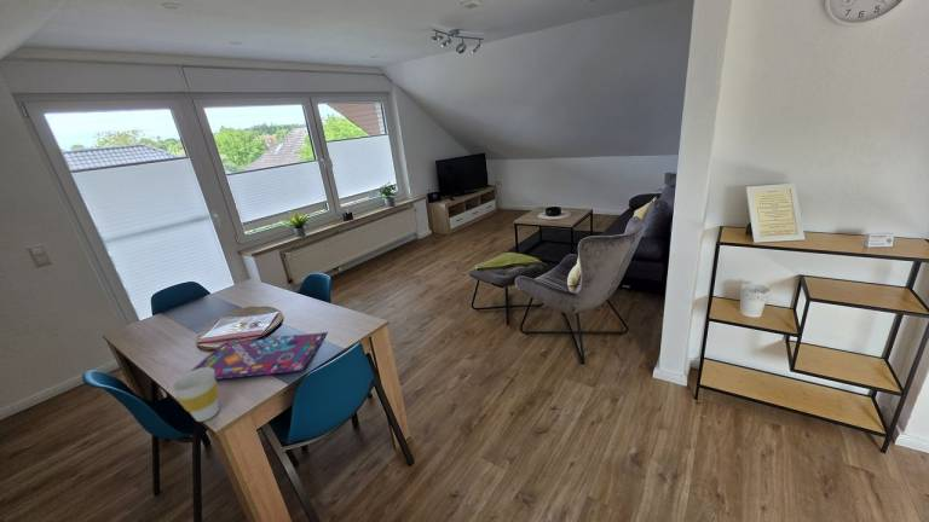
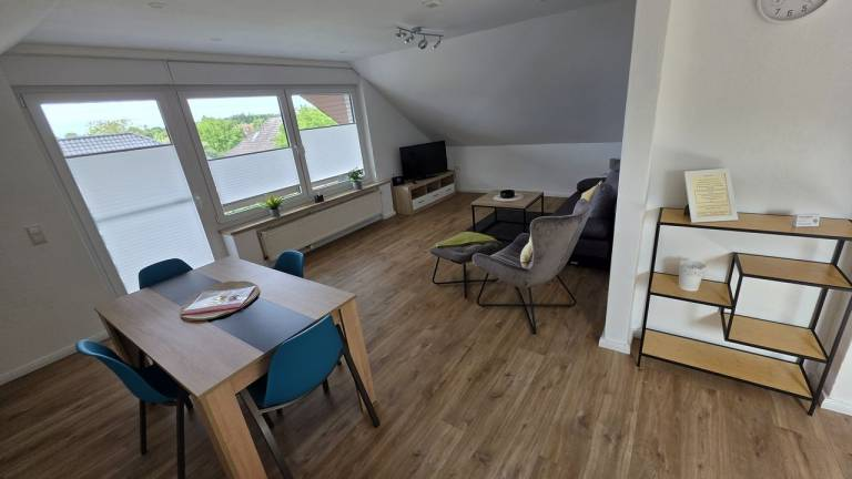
- gameboard (270, 342)
- cup (200, 396)
